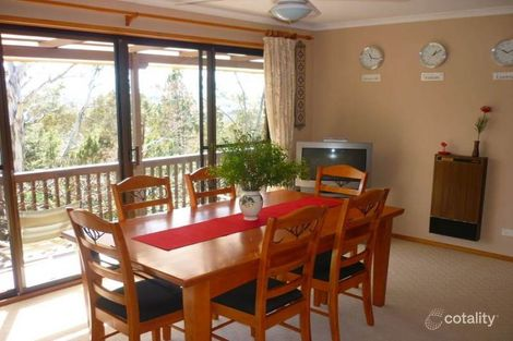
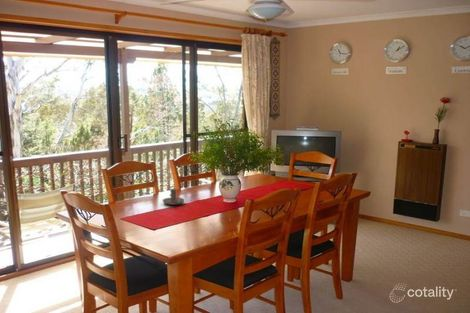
+ candle holder (173, 197)
